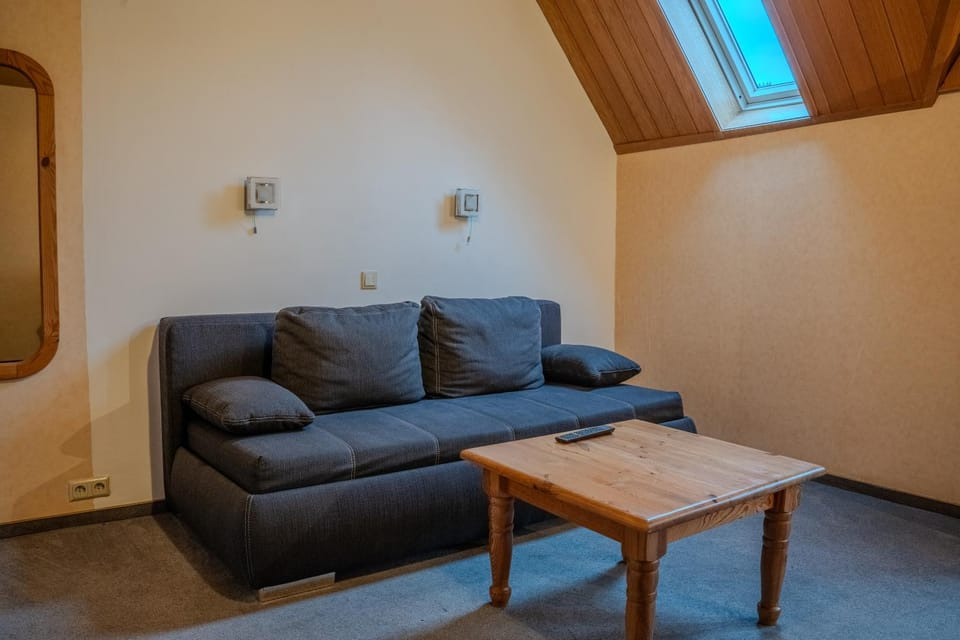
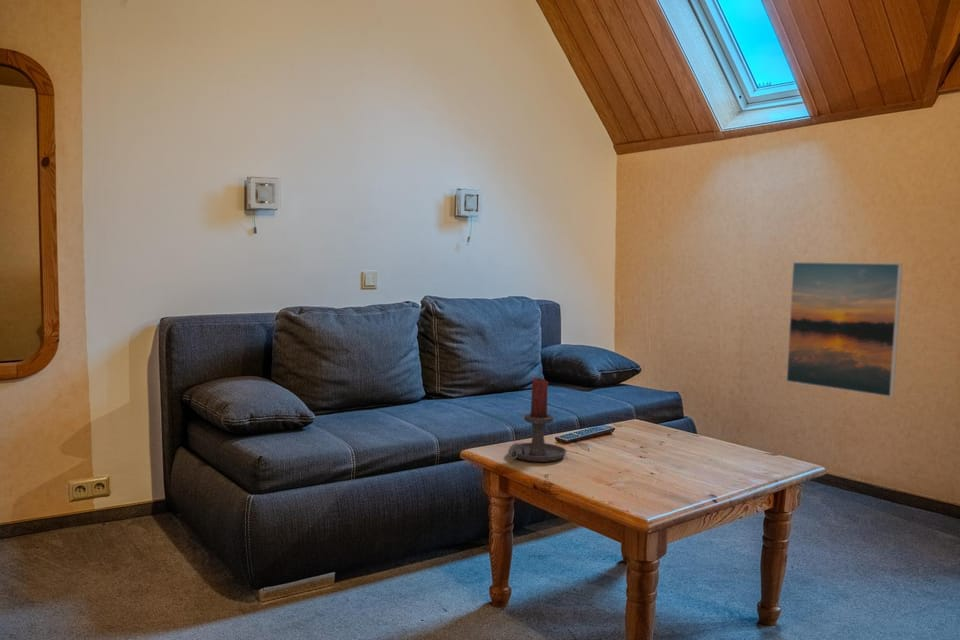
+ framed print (840, 326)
+ candle holder (533, 418)
